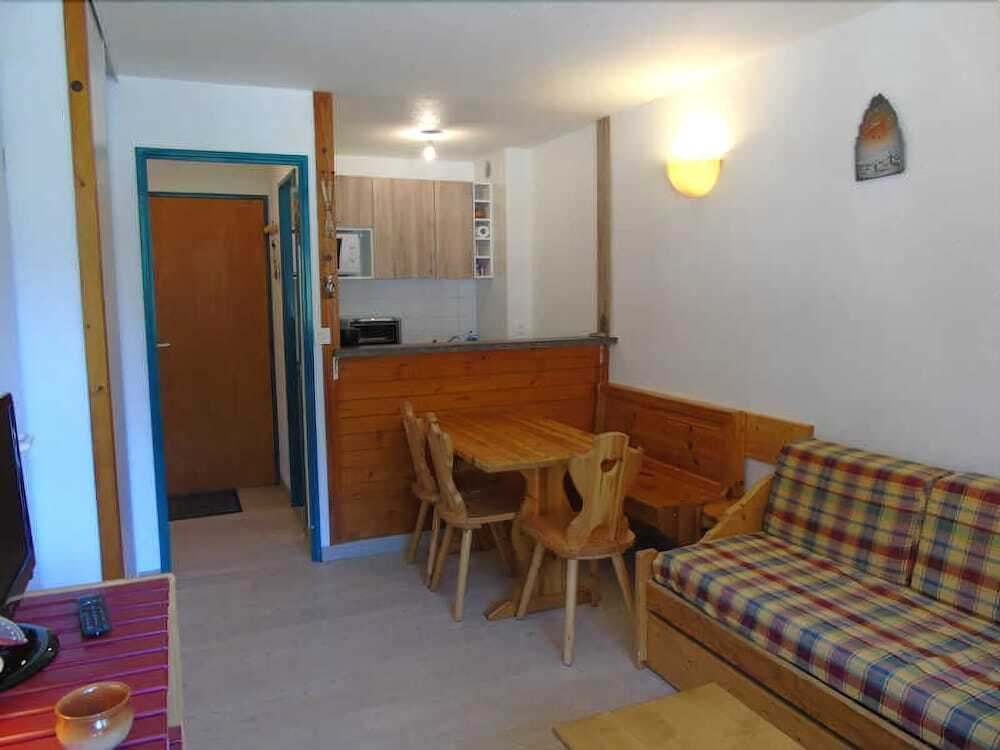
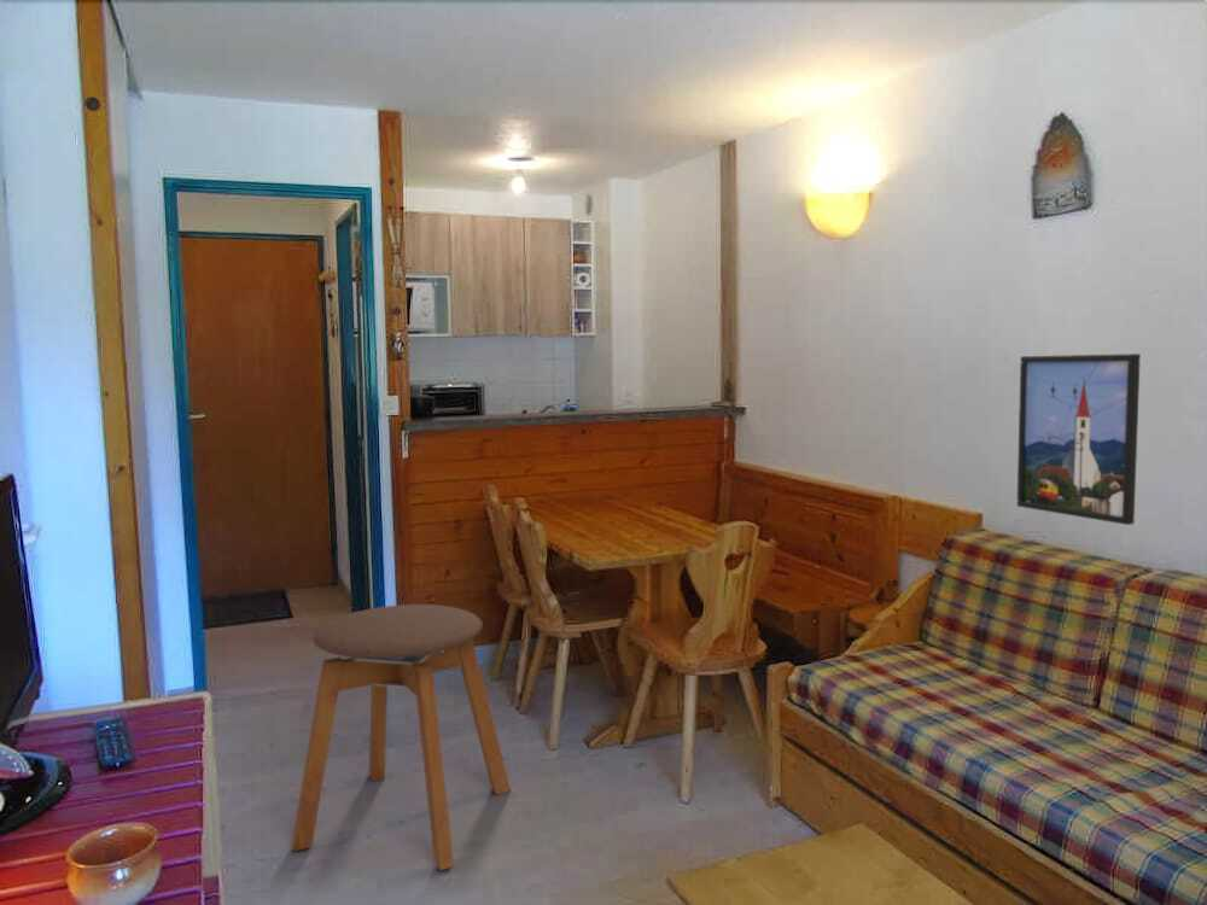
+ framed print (1073, 436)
+ stool (419, 718)
